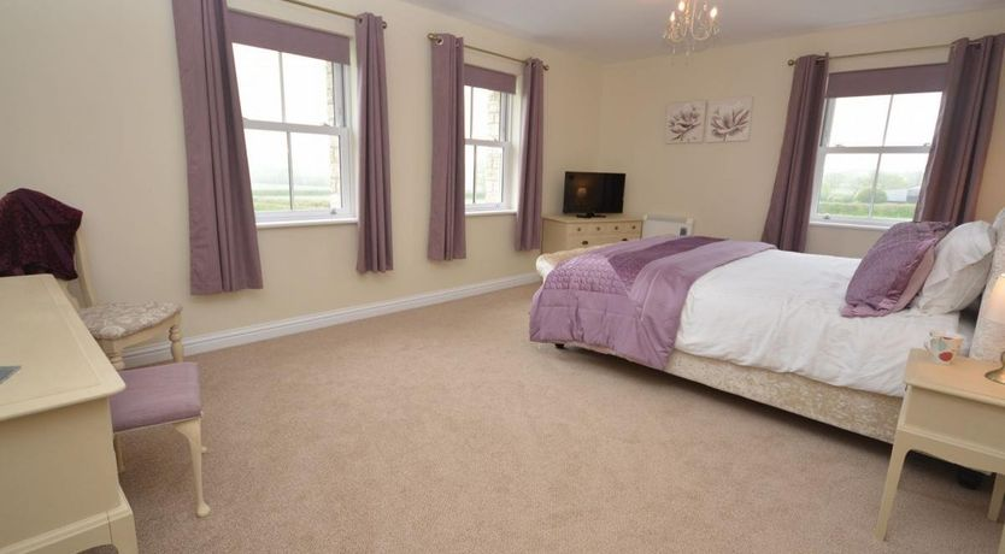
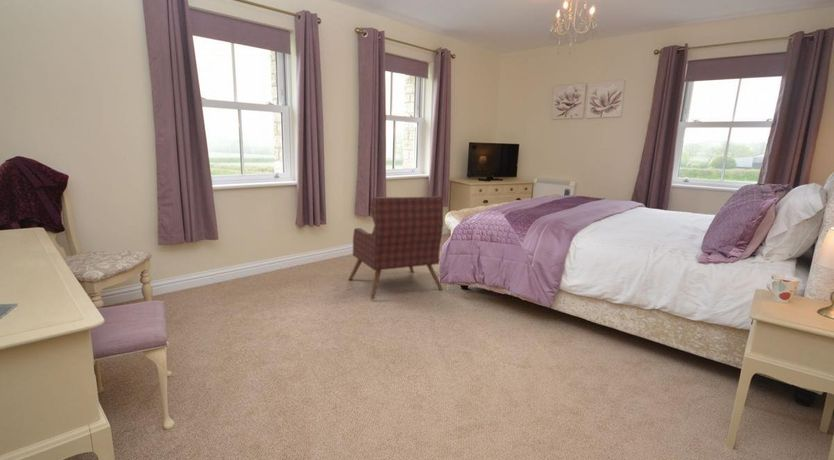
+ armchair (395, 240)
